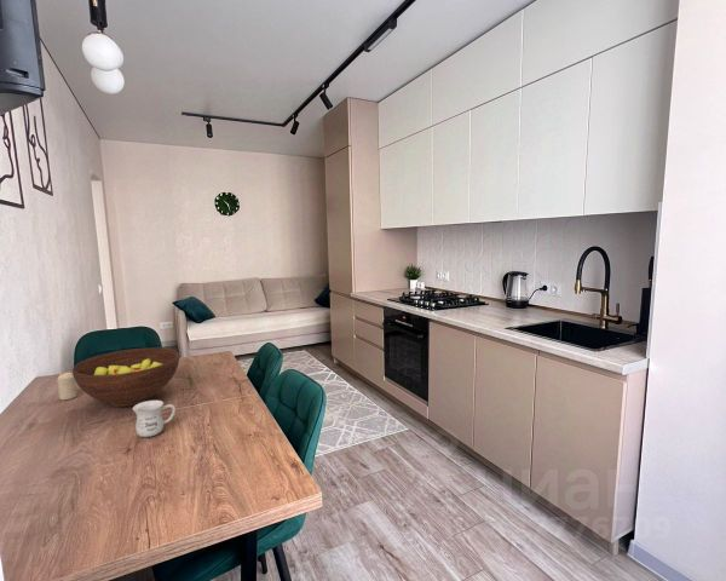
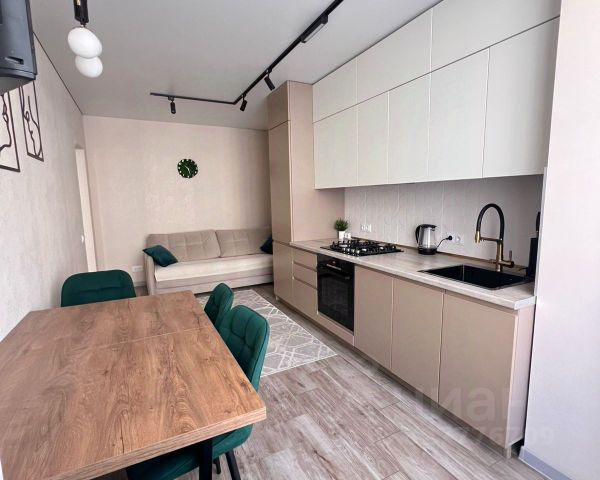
- mug (155, 418)
- fruit bowl (129, 380)
- candle (67, 385)
